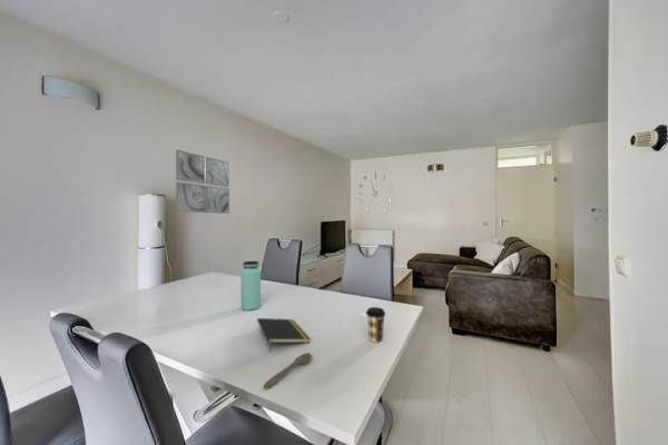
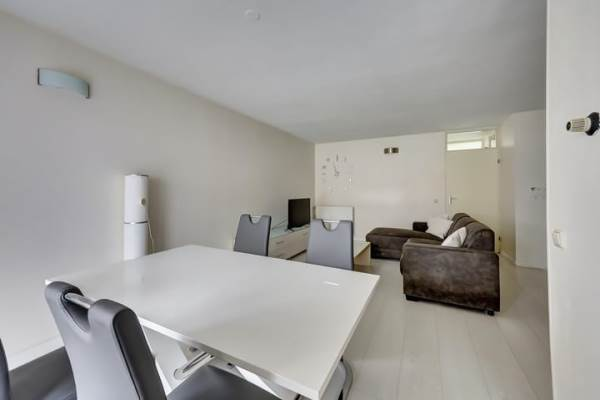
- bottle (250, 284)
- coffee cup (375, 324)
- wall art (205, 184)
- spoon (288, 368)
- notepad (282, 329)
